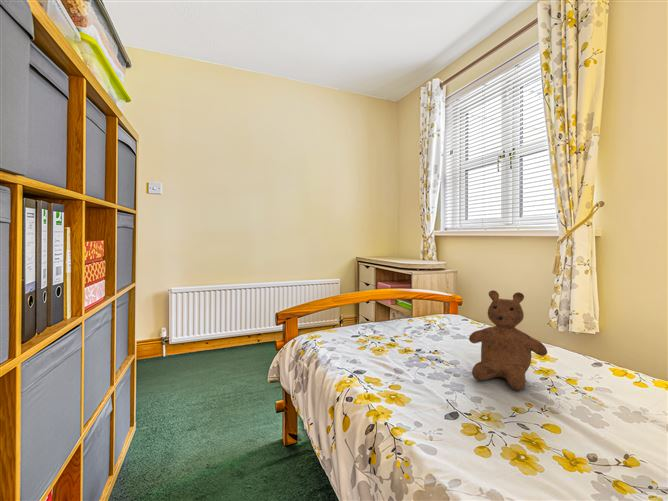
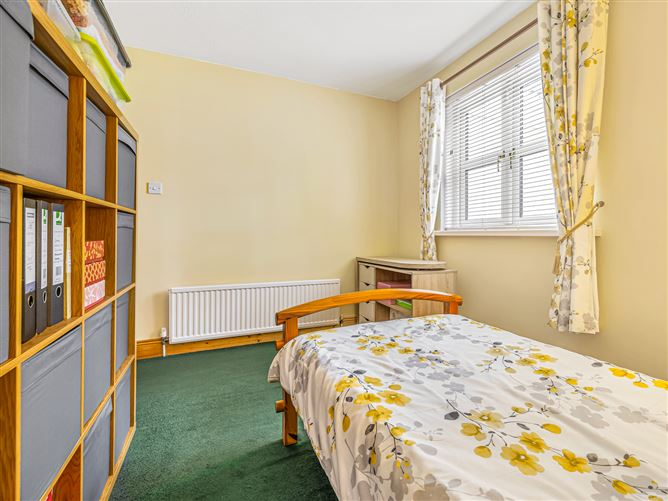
- teddy bear (502, 335)
